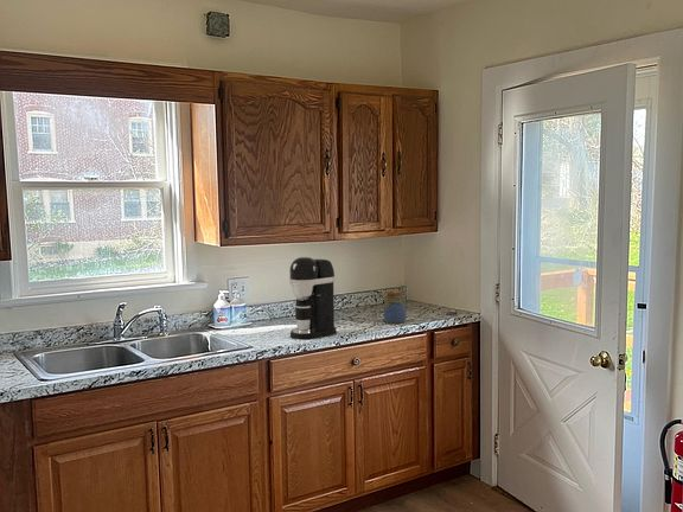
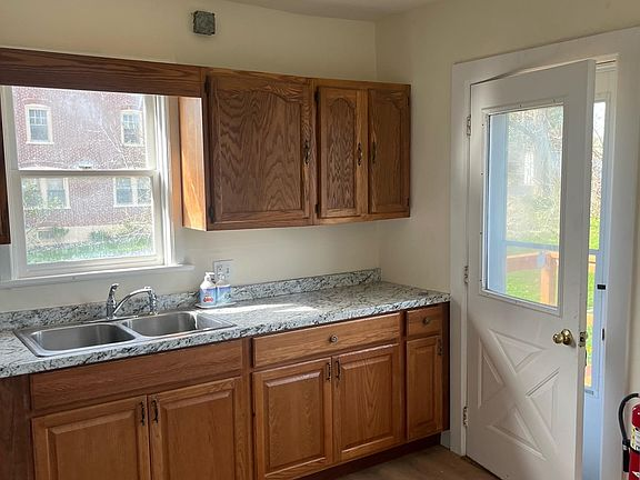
- coffee maker (312, 295)
- jar (394, 306)
